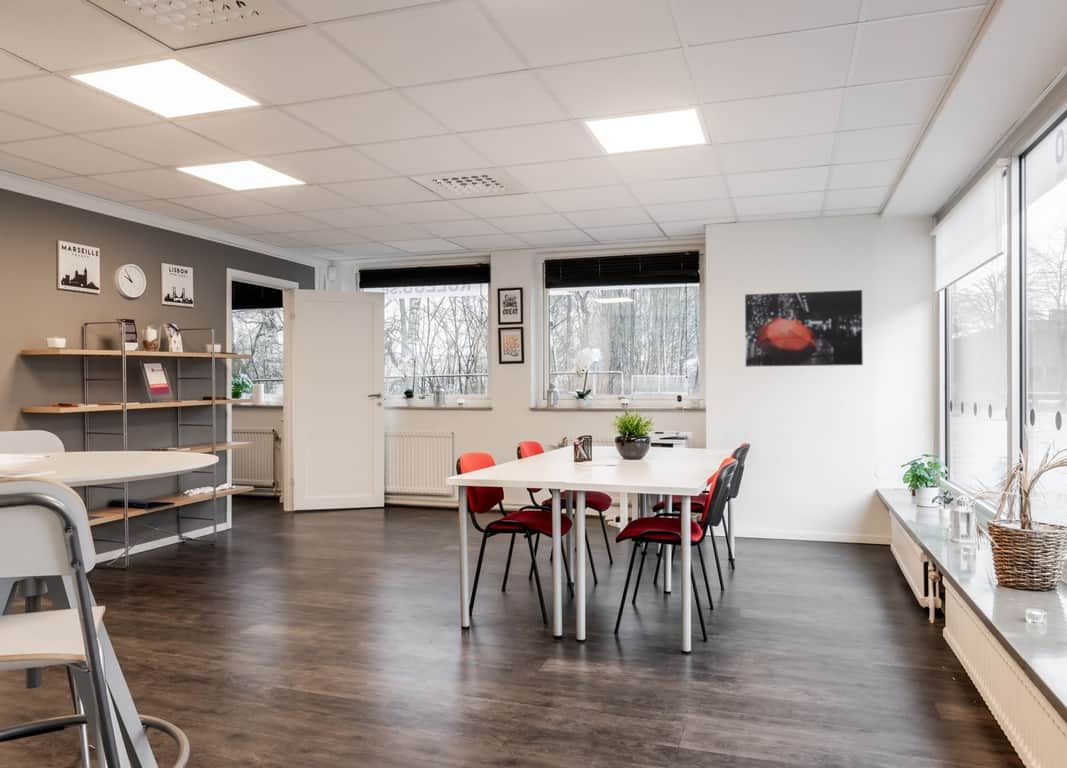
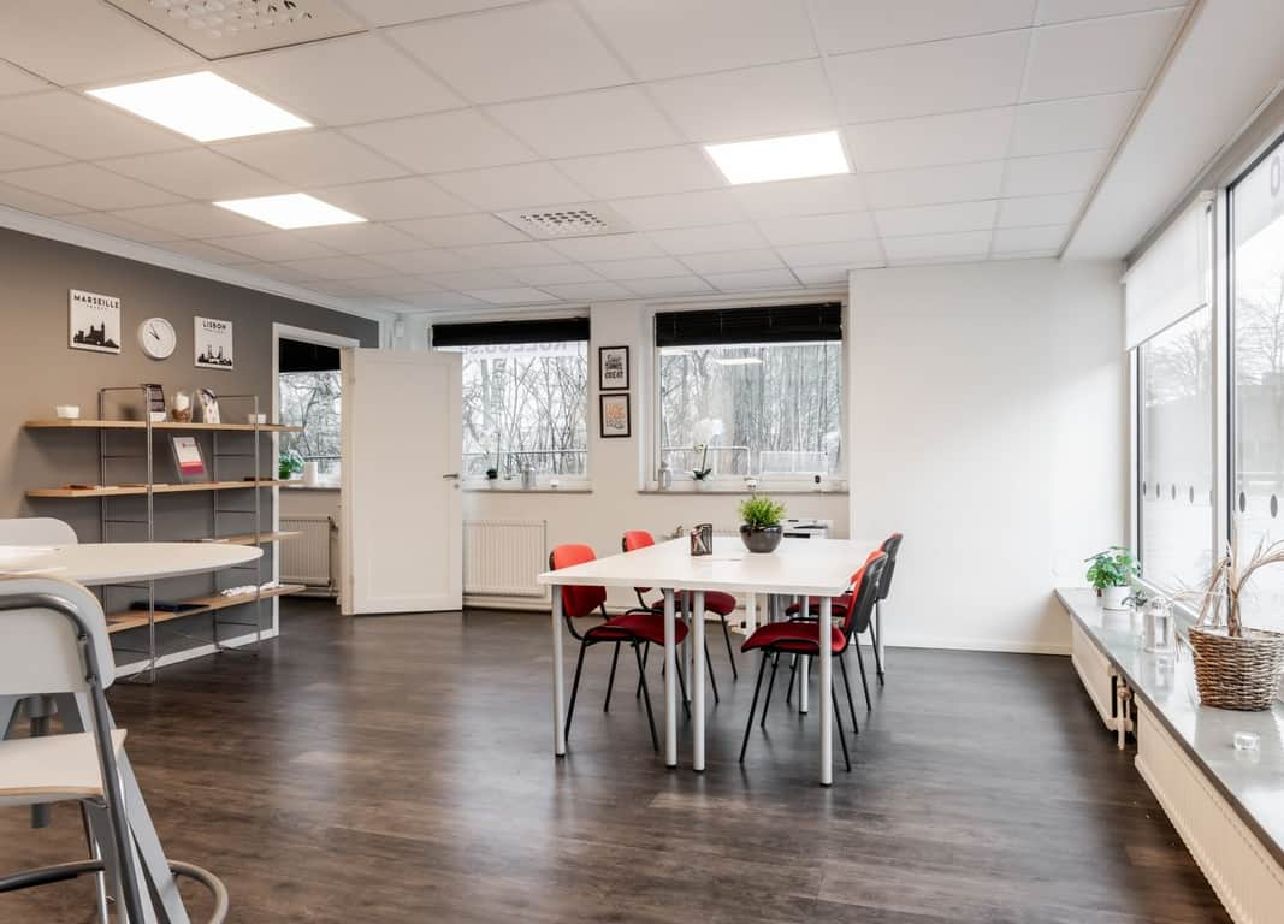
- wall art (802, 329)
